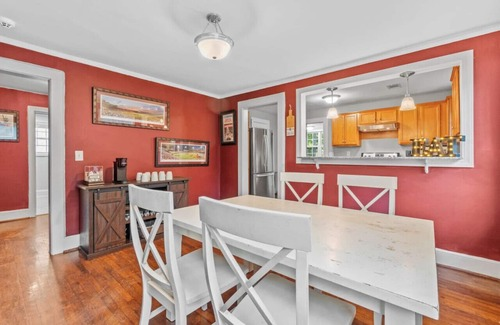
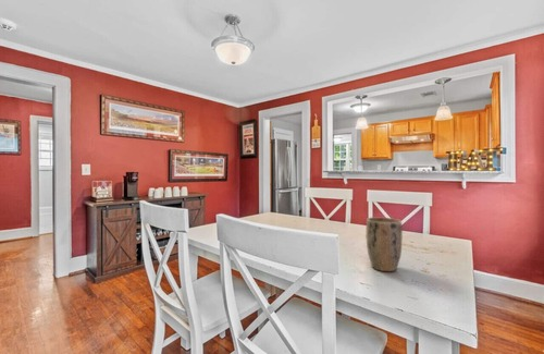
+ plant pot (383, 243)
